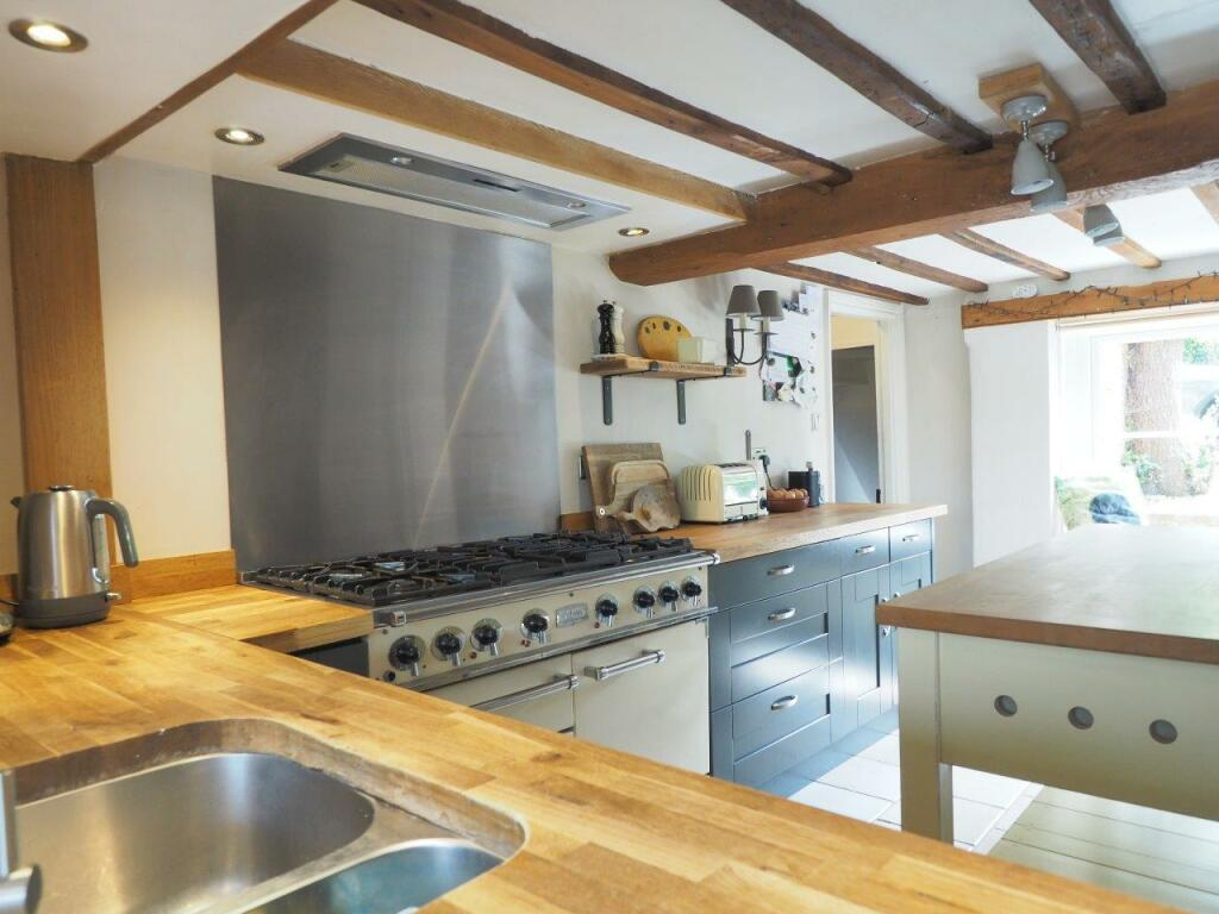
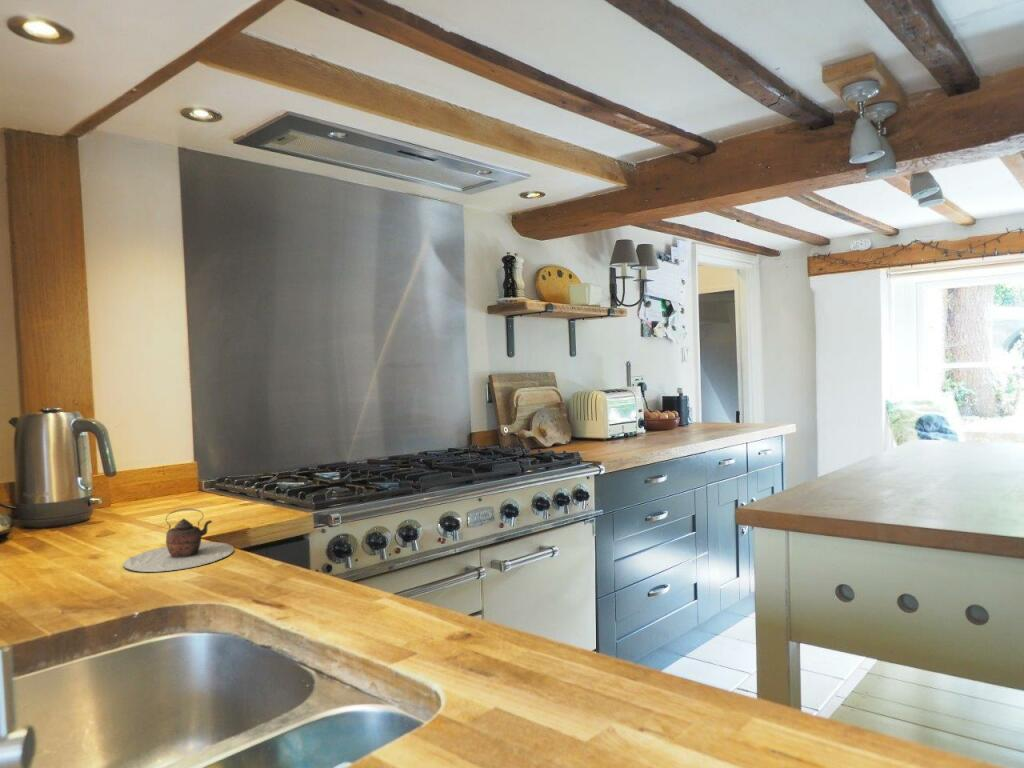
+ teapot (179, 533)
